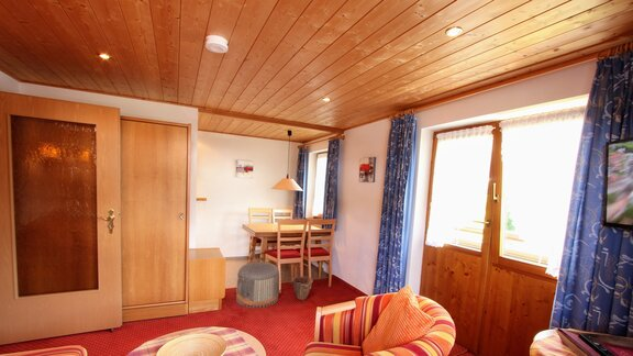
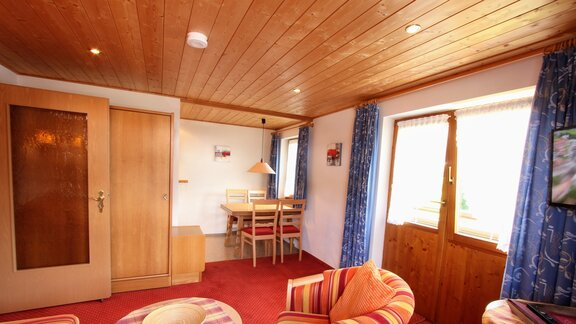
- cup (301, 288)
- pouf (258, 281)
